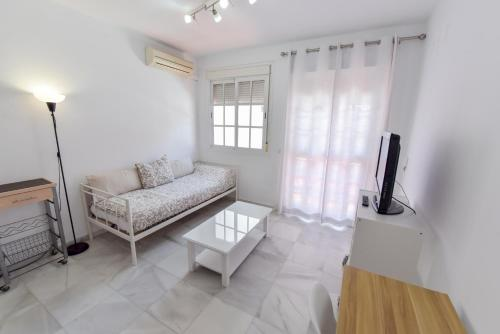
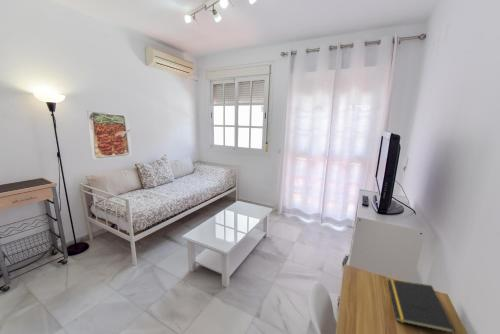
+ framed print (111, 135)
+ notepad (415, 302)
